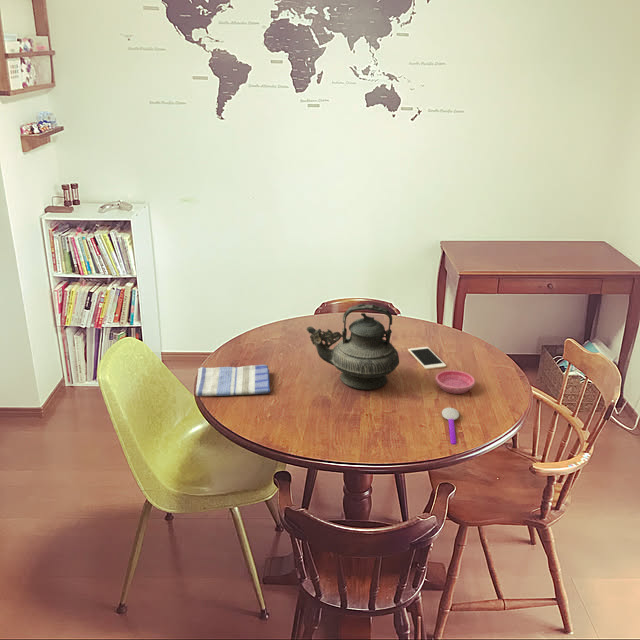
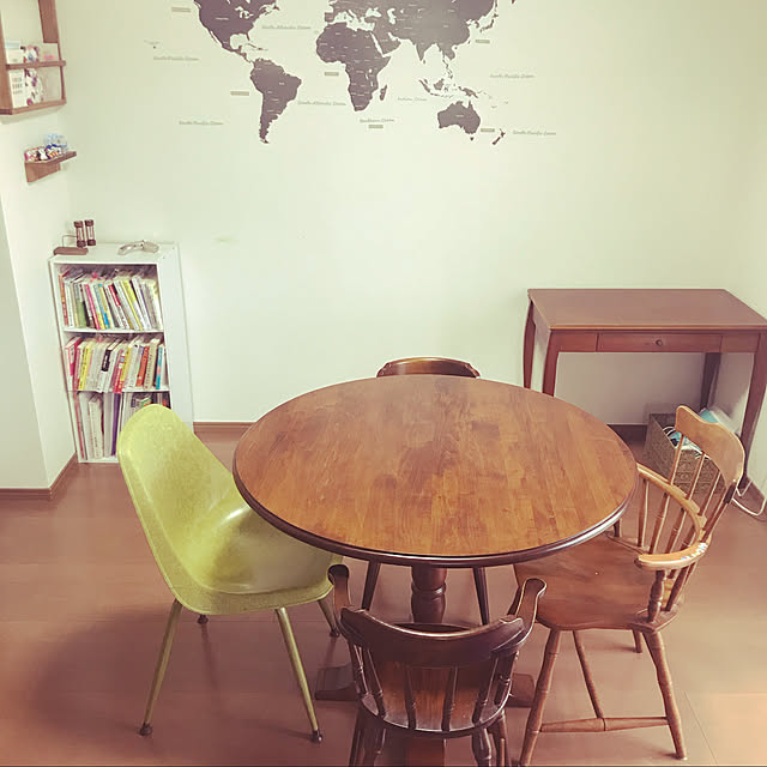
- dish towel (233, 379)
- spoon (451, 424)
- cell phone (426, 357)
- teapot (353, 341)
- saucer (454, 382)
